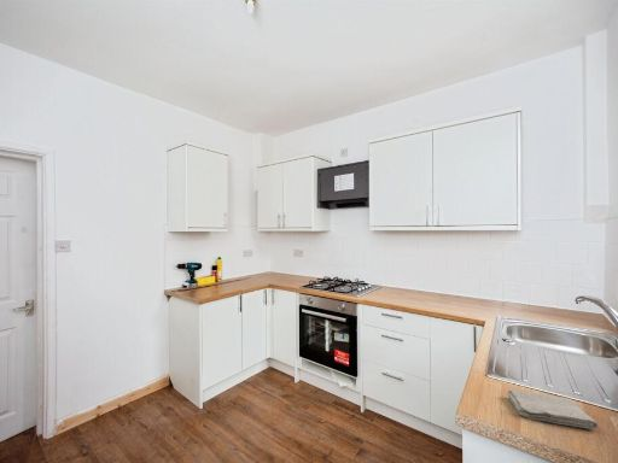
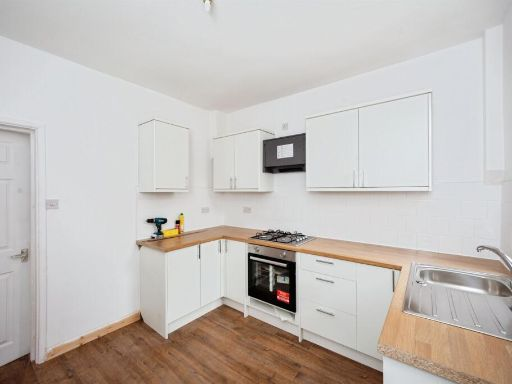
- washcloth (547, 406)
